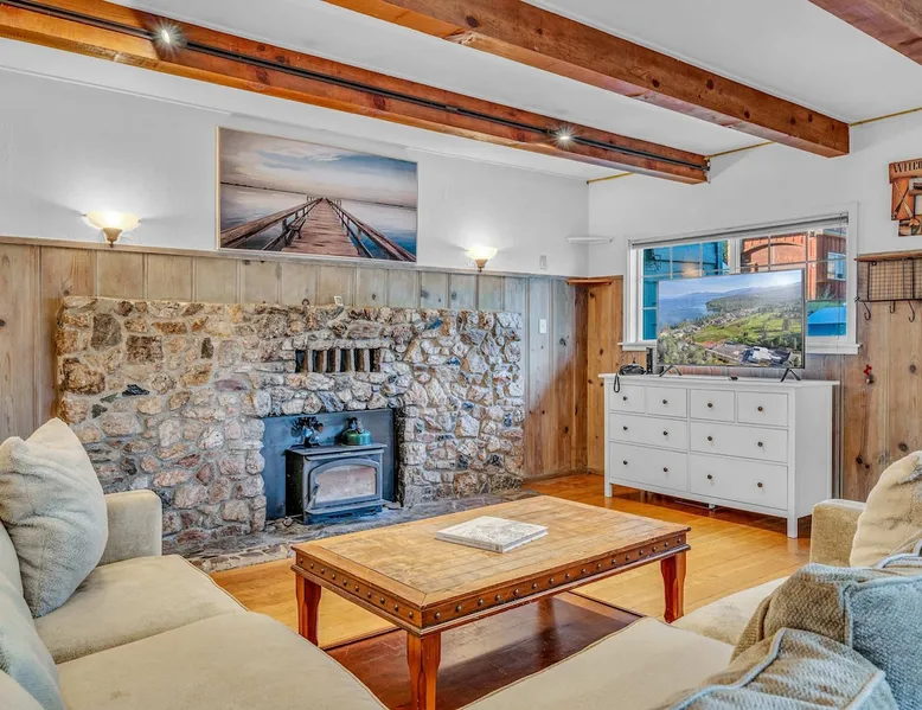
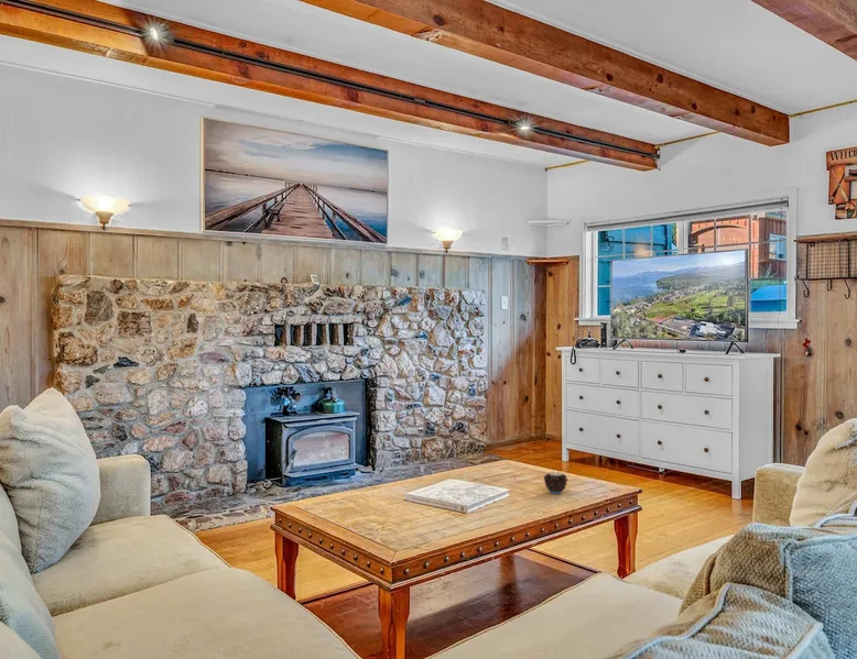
+ candle (555, 481)
